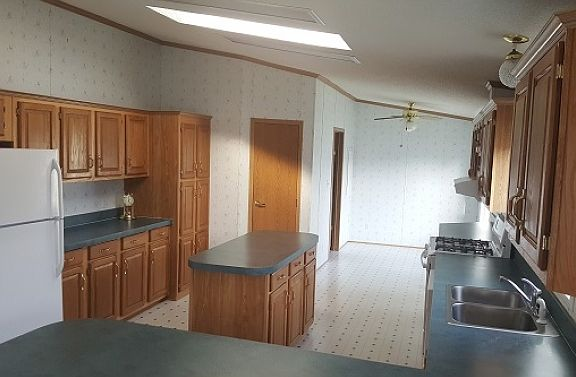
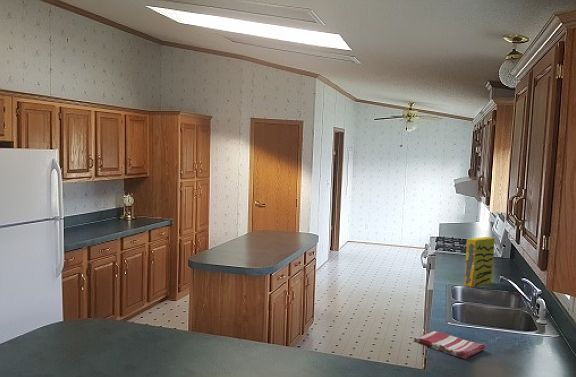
+ cereal box (479, 261)
+ dish towel (448, 342)
